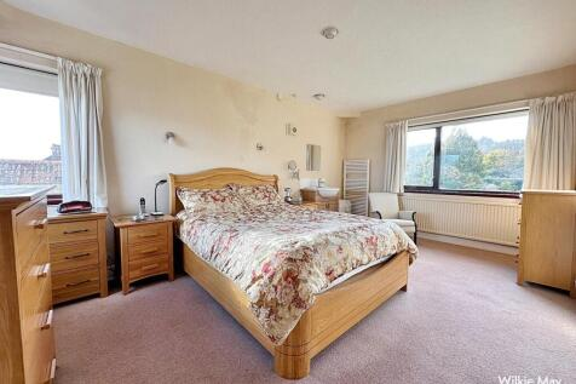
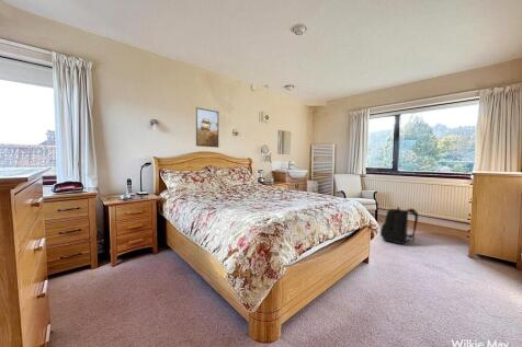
+ backpack (399, 224)
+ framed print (207, 128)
